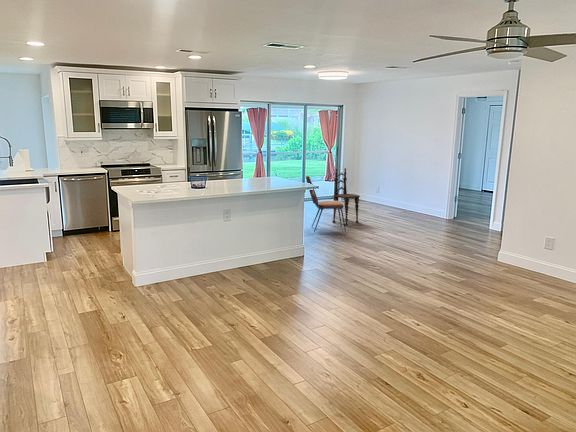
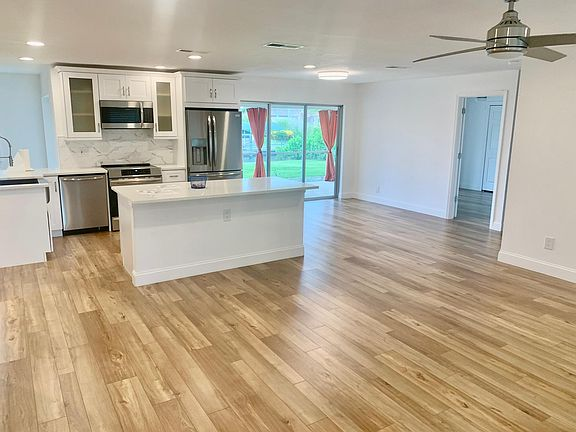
- dining chair (346, 195)
- dining chair (325, 203)
